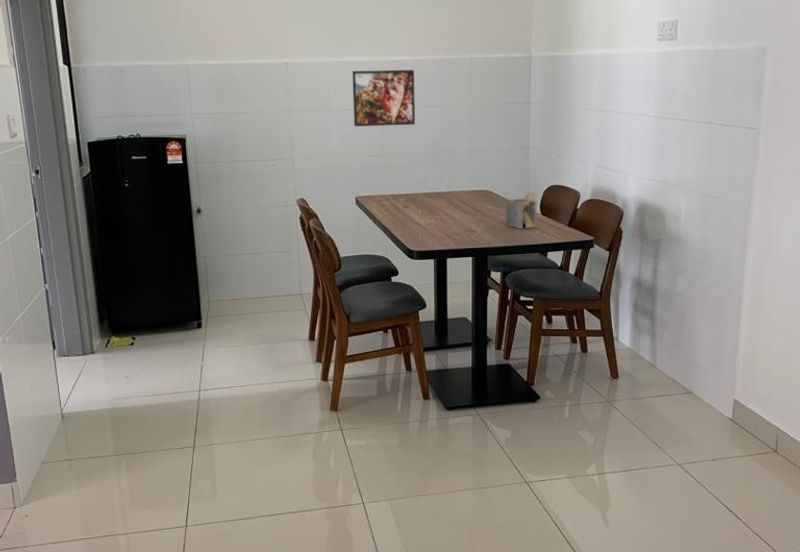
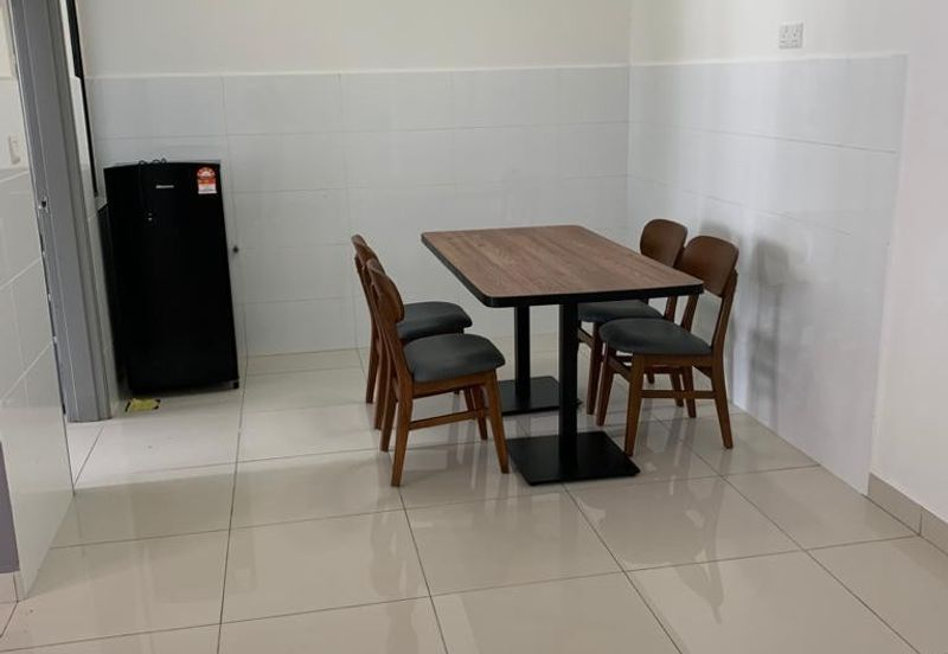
- napkin holder (521, 209)
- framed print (384, 98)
